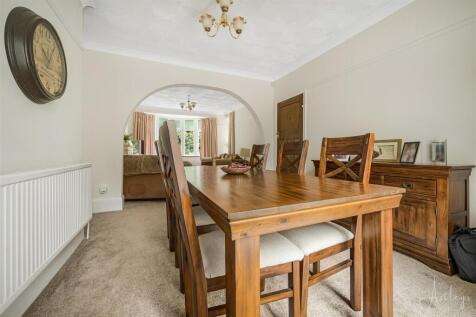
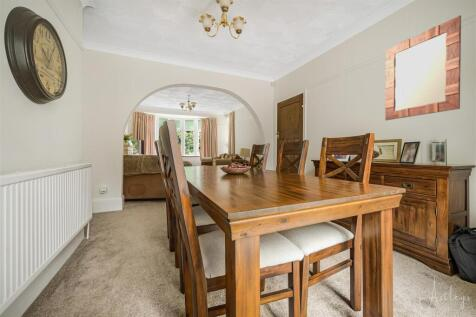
+ home mirror (417, 75)
